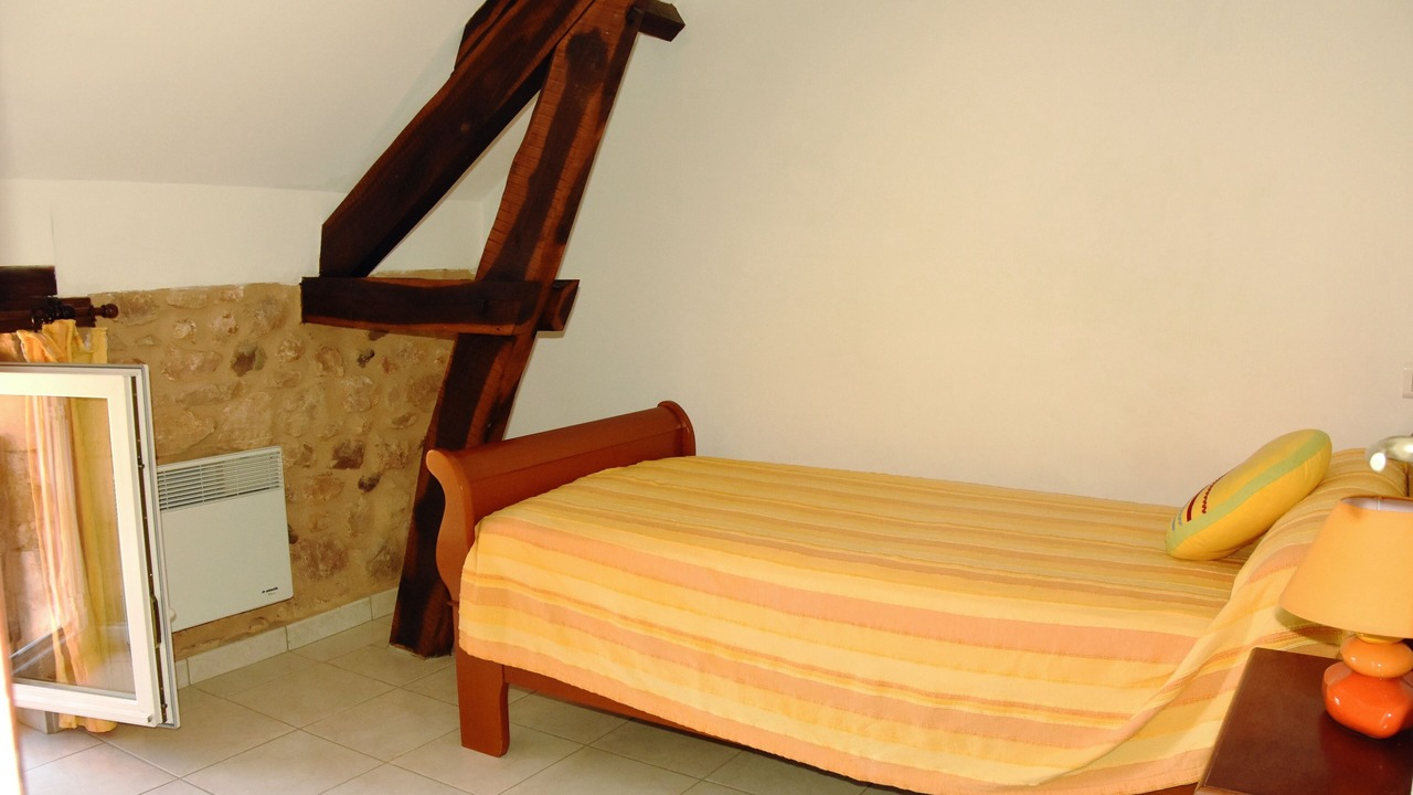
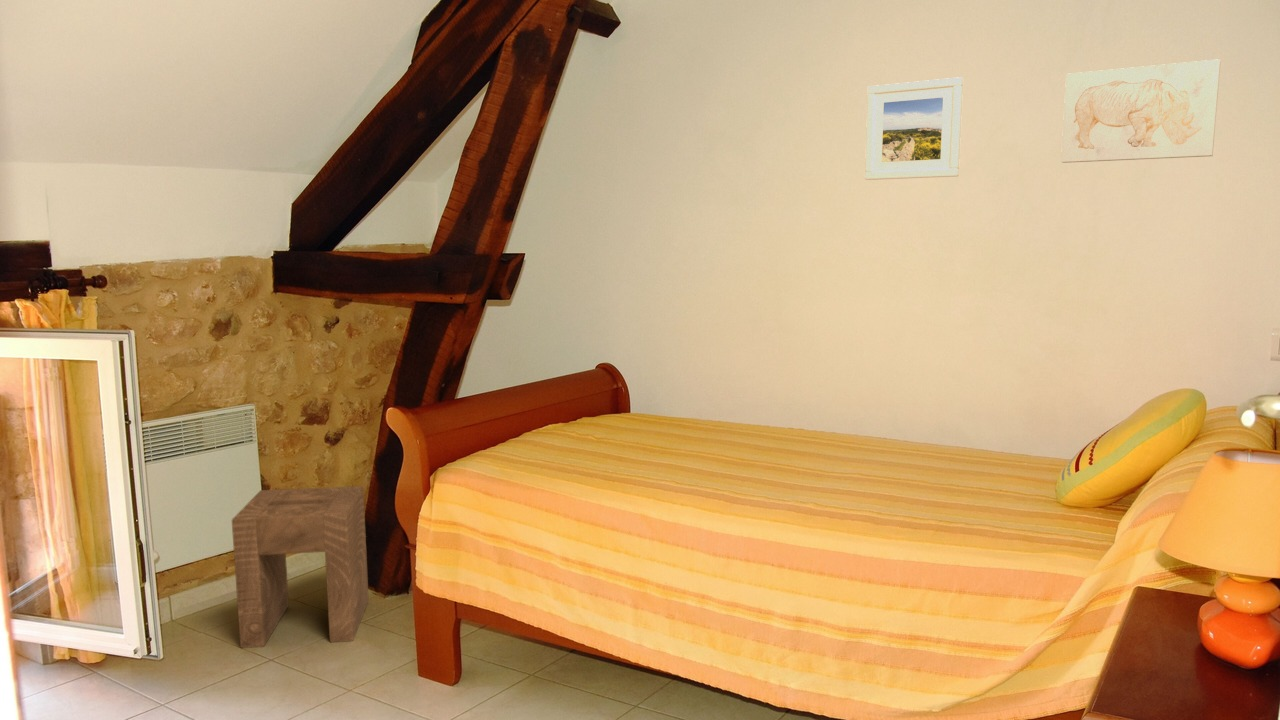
+ stool (304, 552)
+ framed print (912, 130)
+ wall art (1137, 113)
